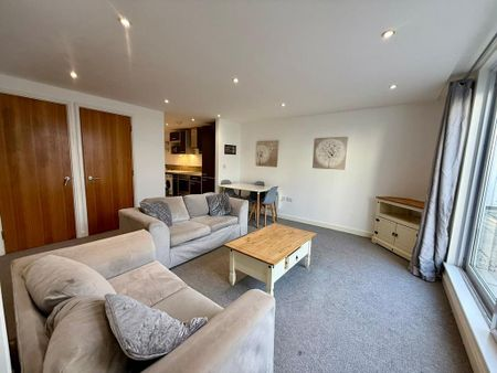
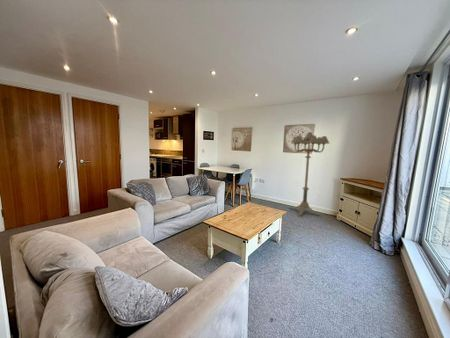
+ floor lamp (306, 172)
